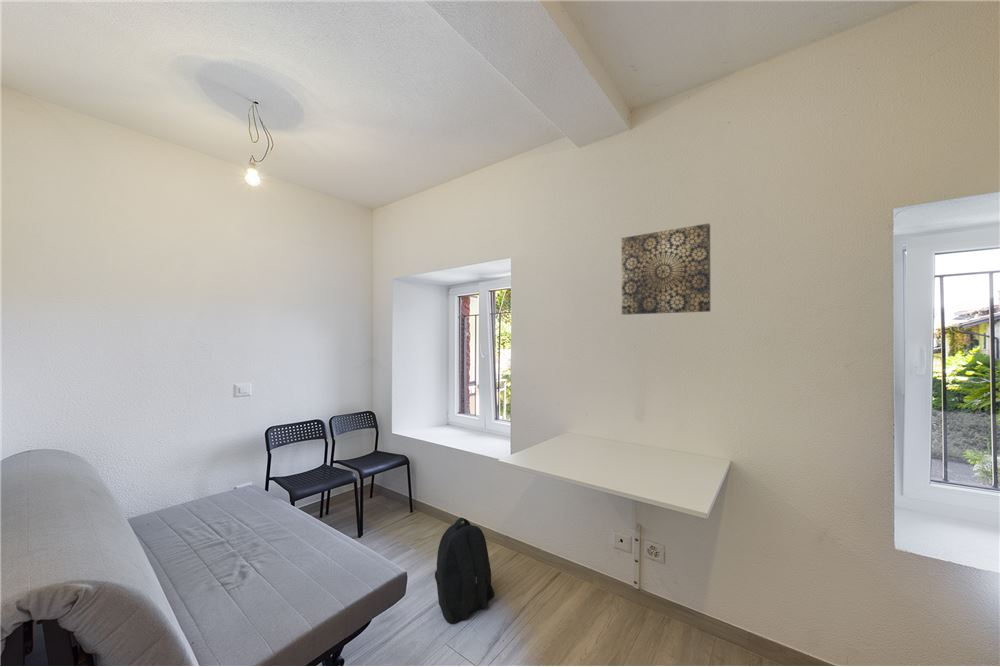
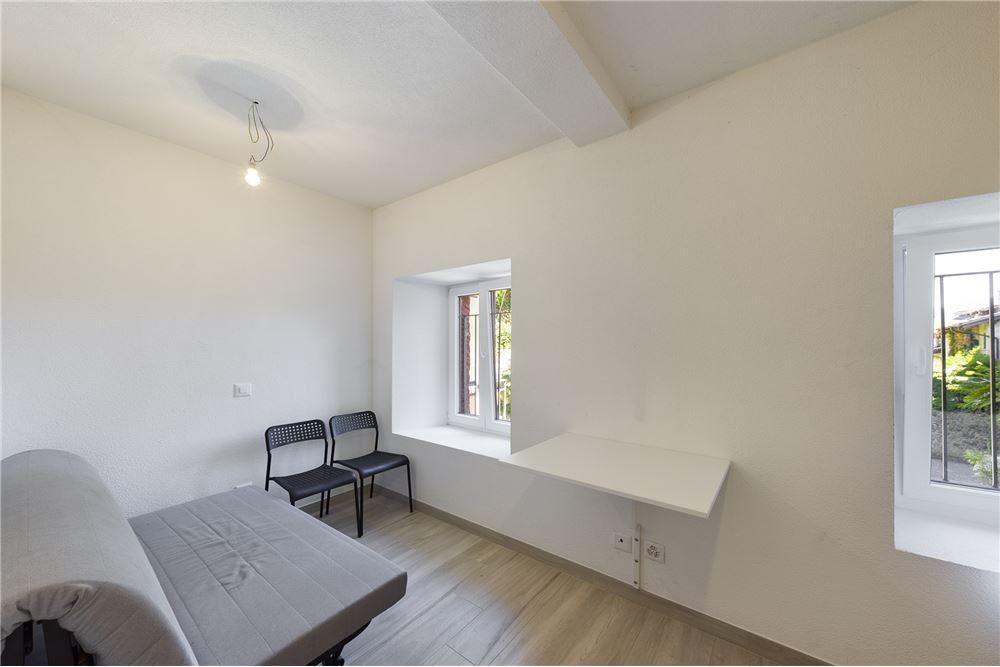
- backpack (462, 562)
- wall art (663, 272)
